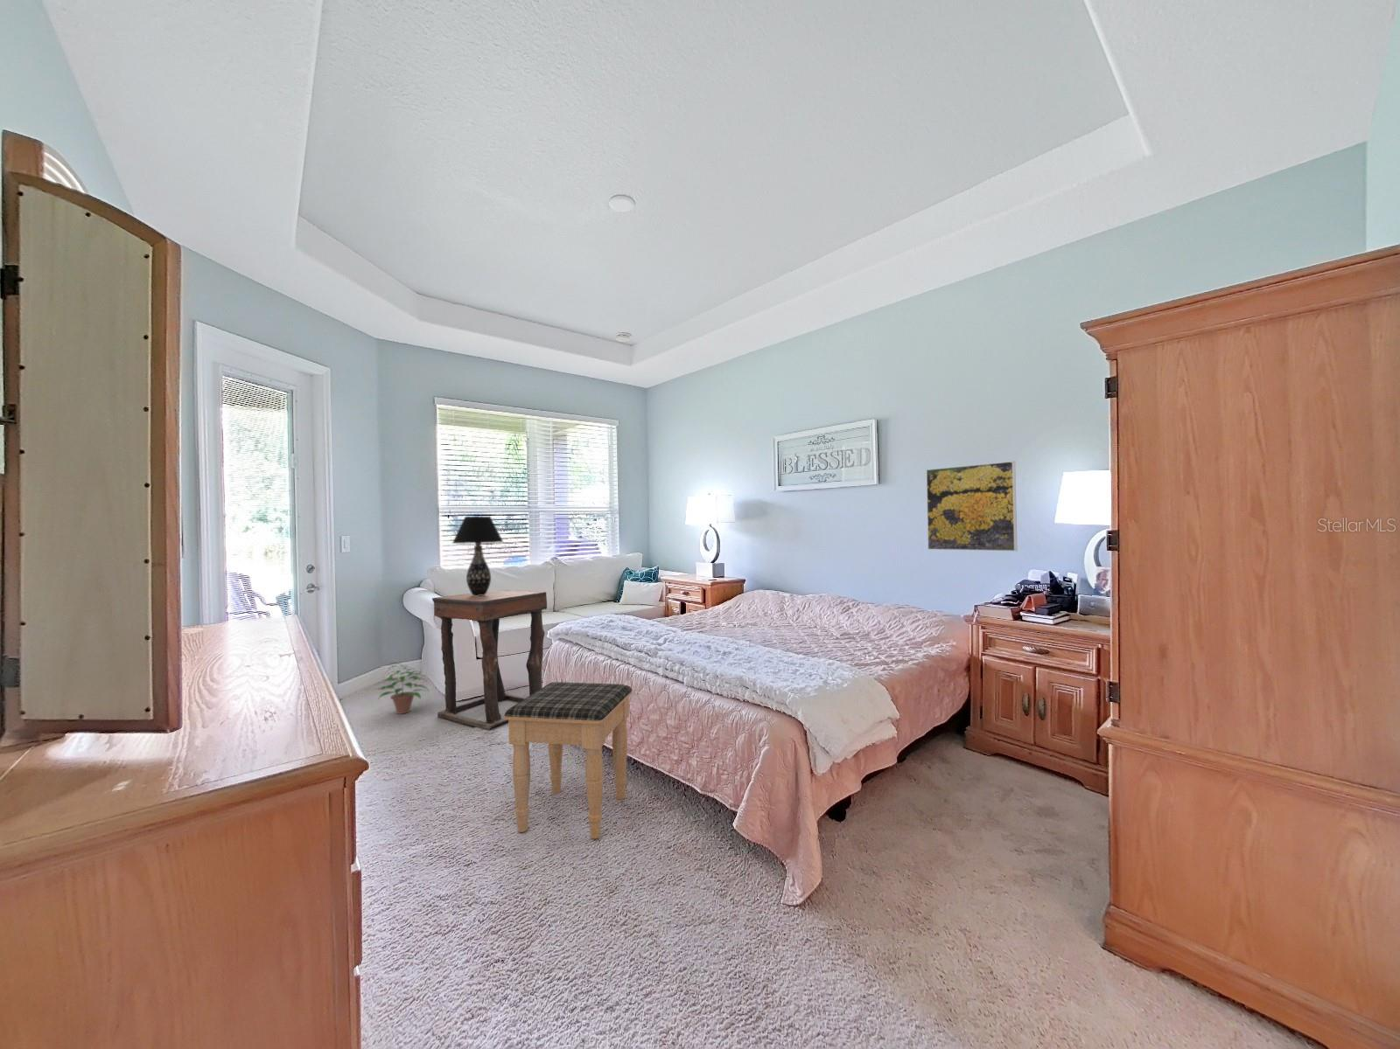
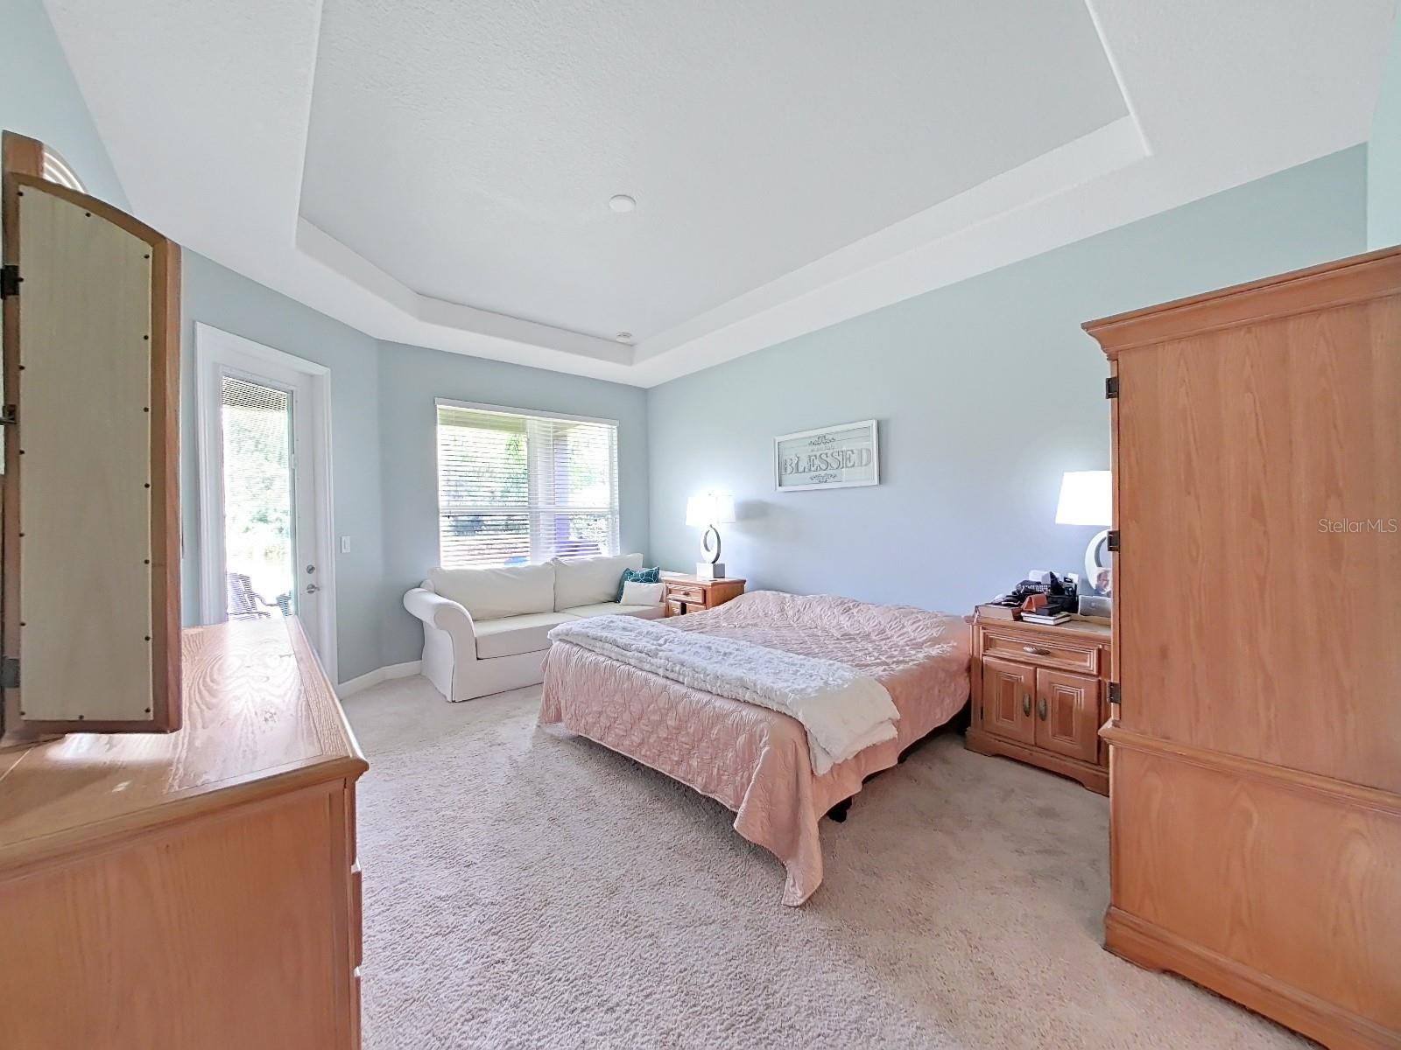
- table lamp (477, 555)
- potted plant (402, 686)
- side table (493, 653)
- footstool (573, 744)
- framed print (969, 508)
